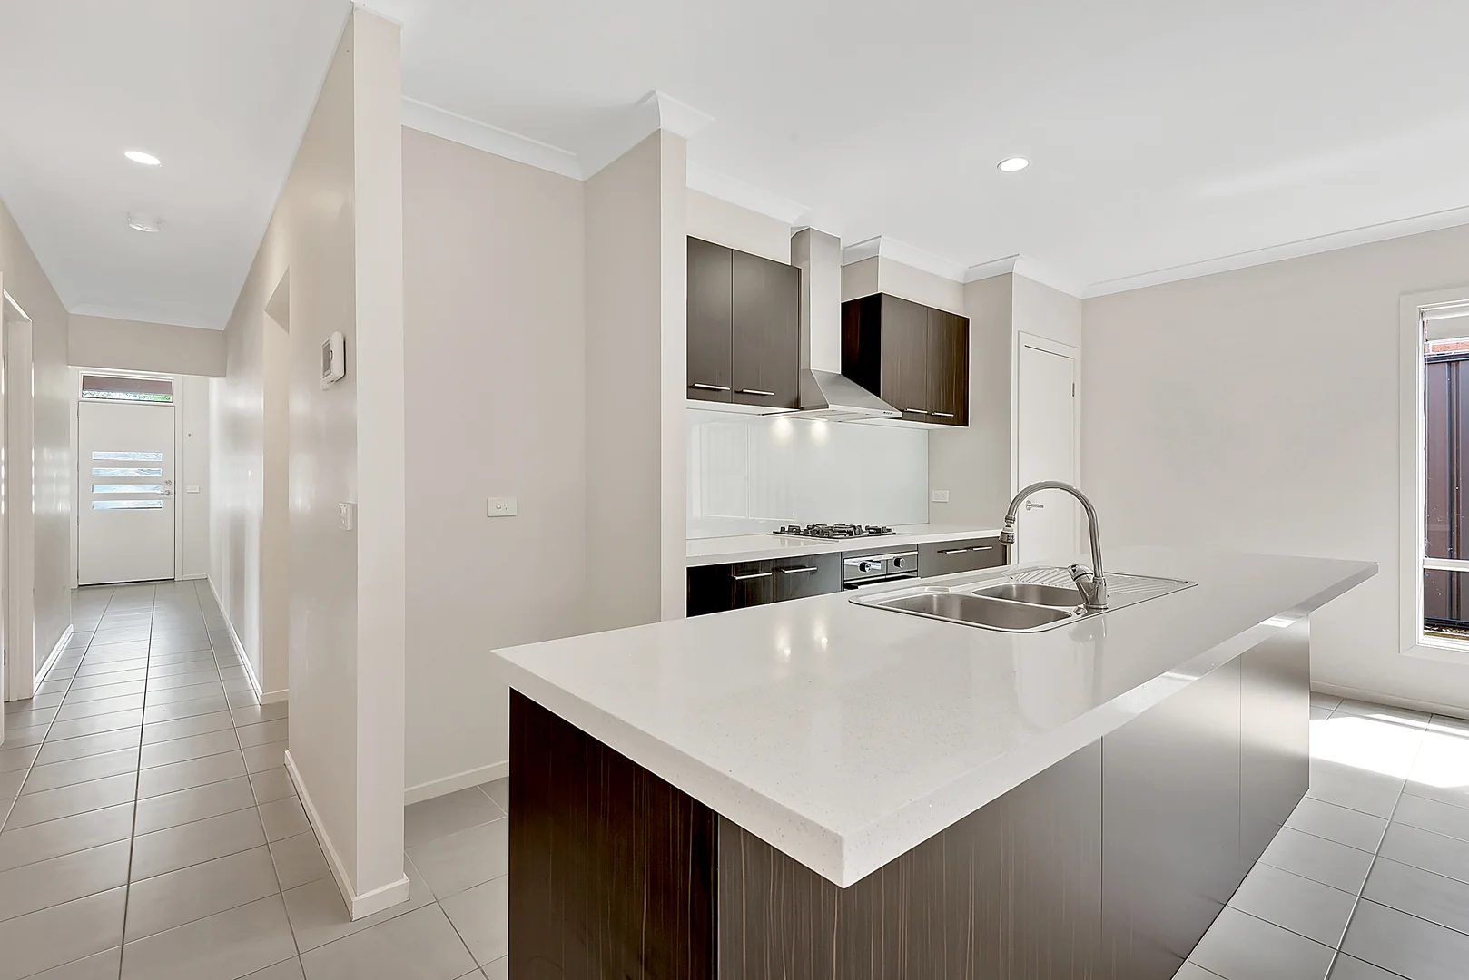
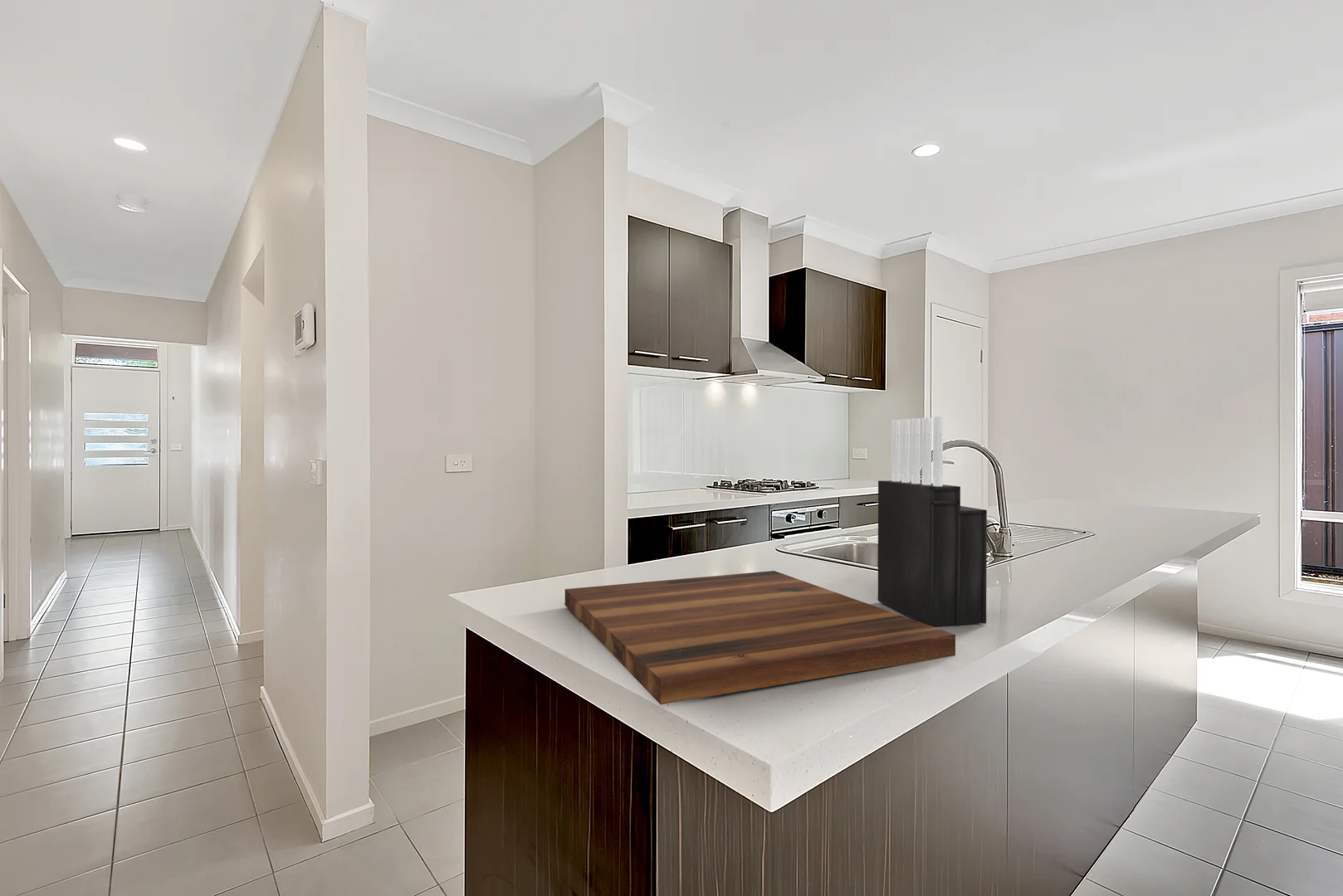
+ cutting board (734, 617)
+ knife block (934, 514)
